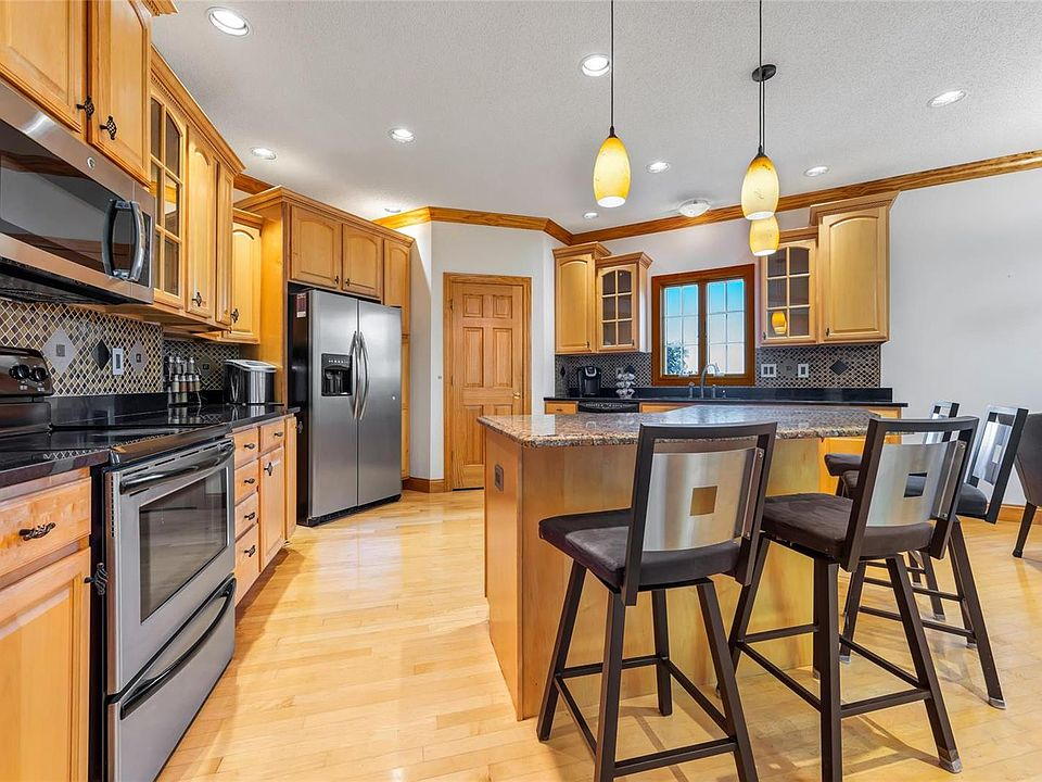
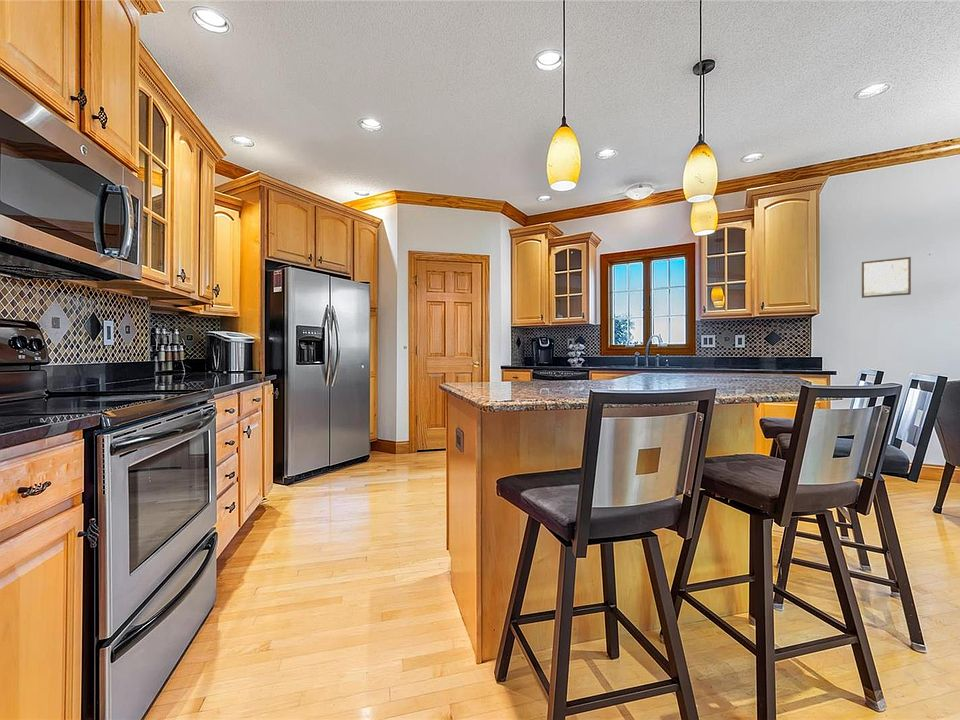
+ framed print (885, 277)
